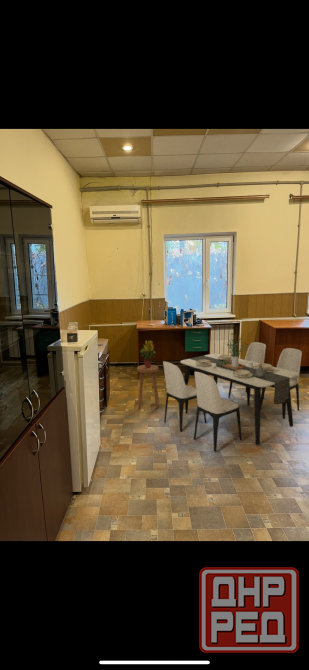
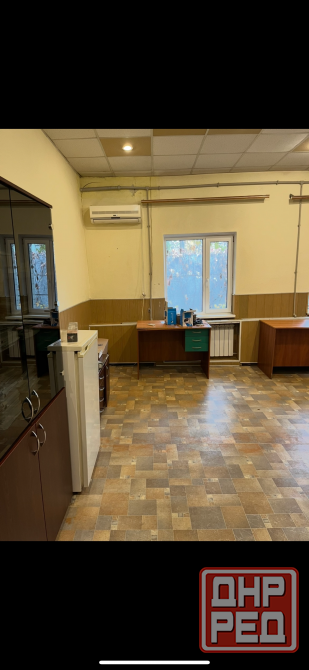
- dining table (234, 375)
- stool (153, 385)
- potted plant (148, 353)
